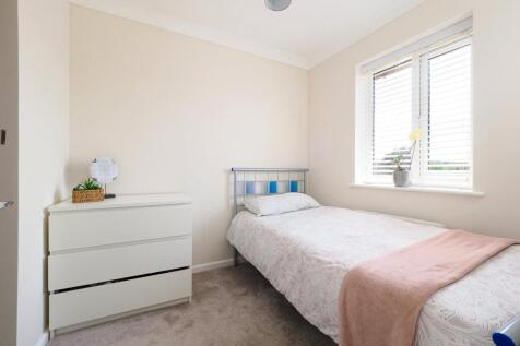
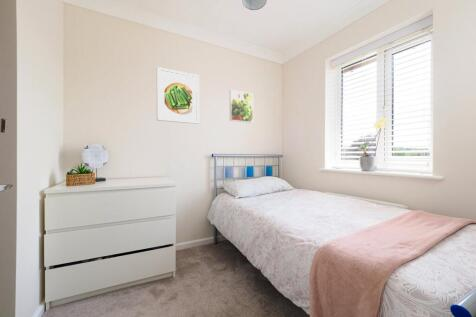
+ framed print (178, 96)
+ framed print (241, 106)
